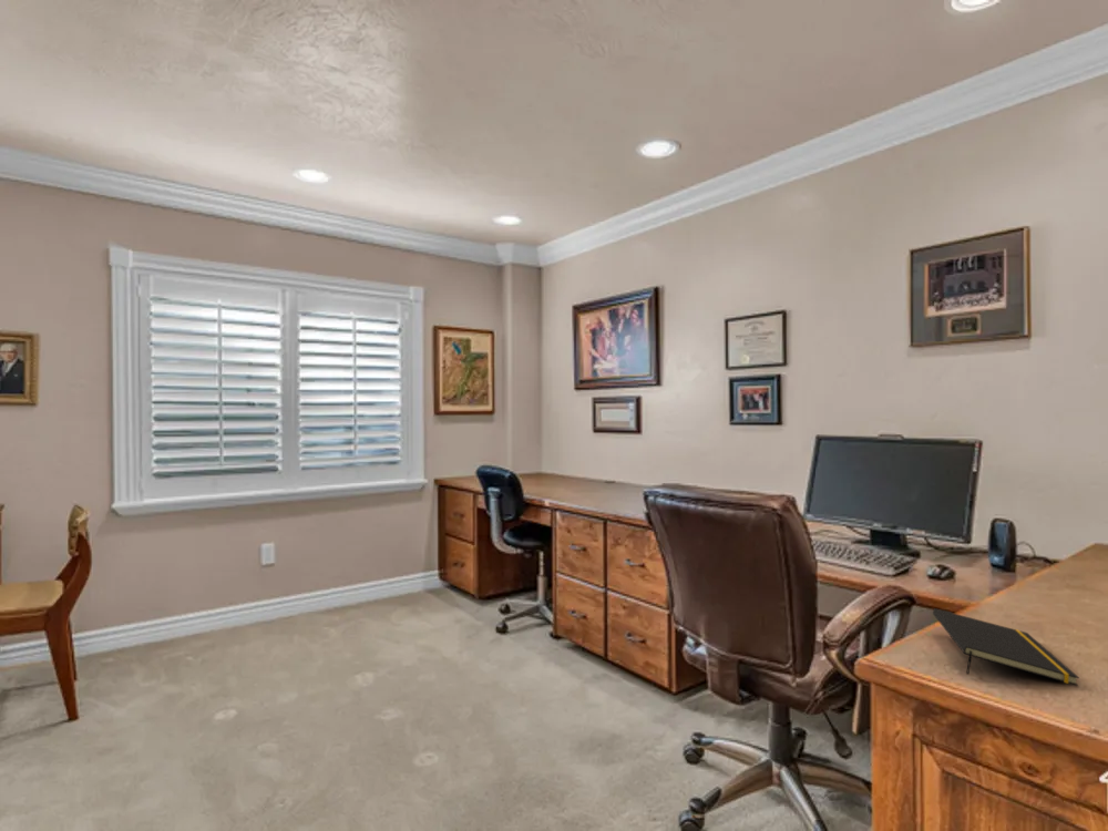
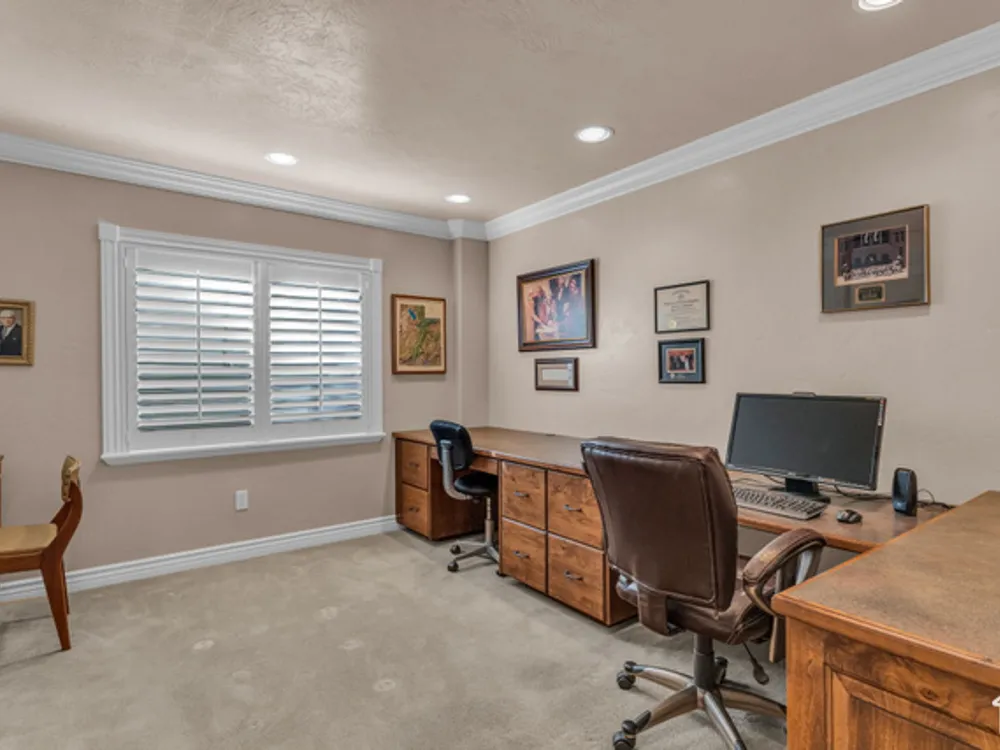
- notepad (997, 642)
